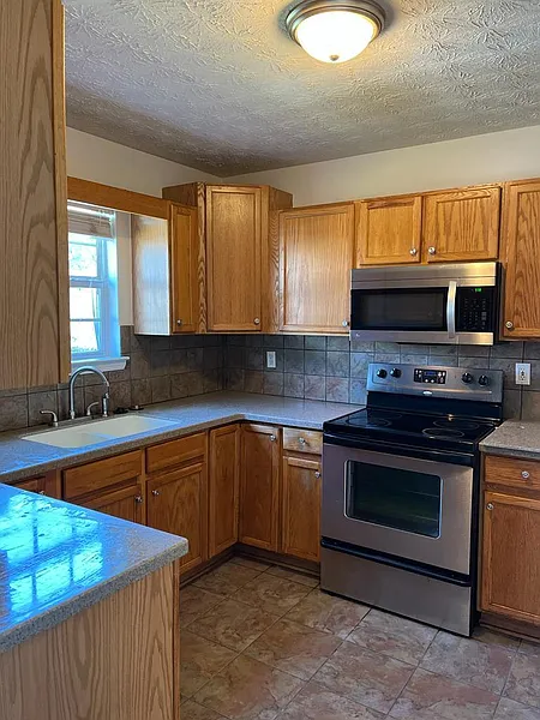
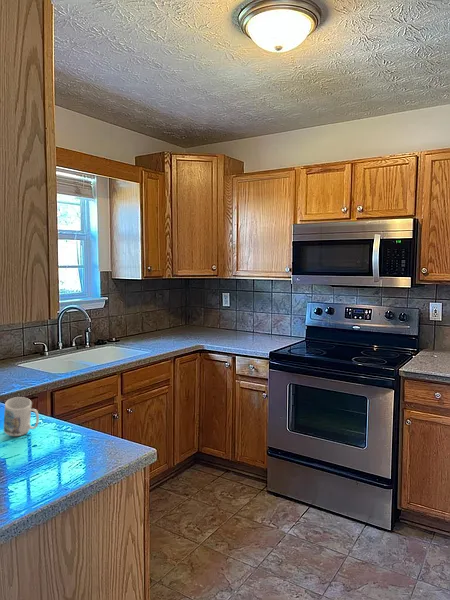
+ mug (21, 415)
